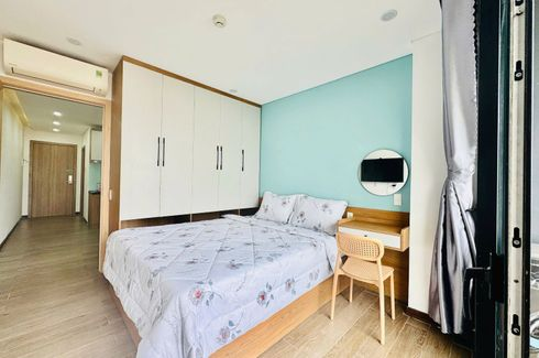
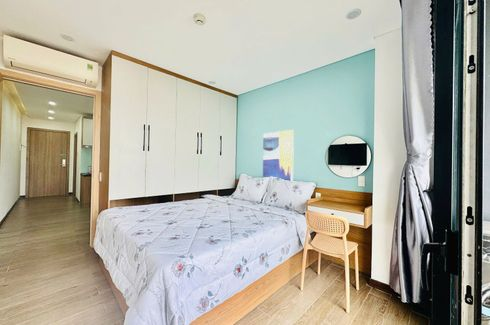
+ wall art (277, 159)
